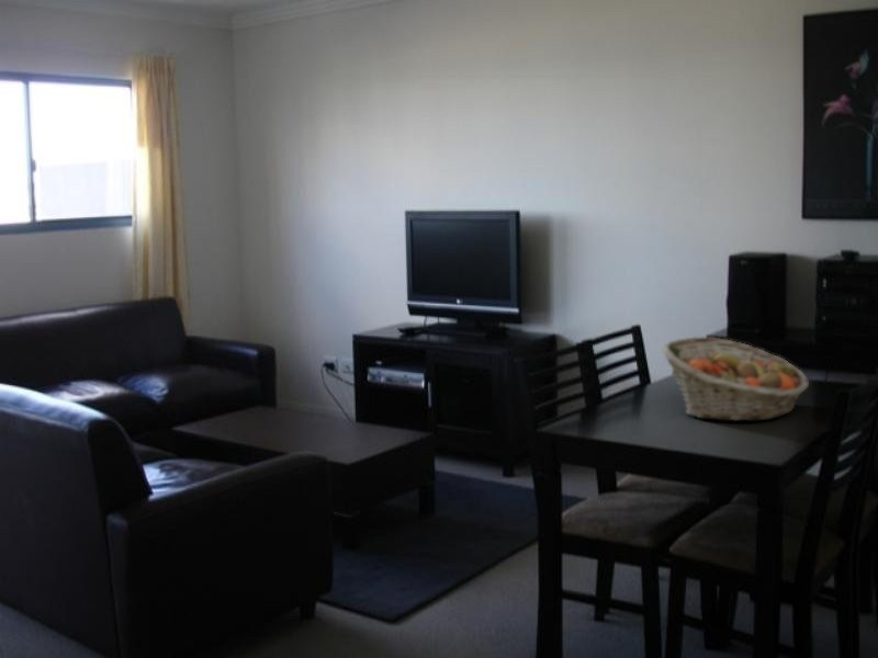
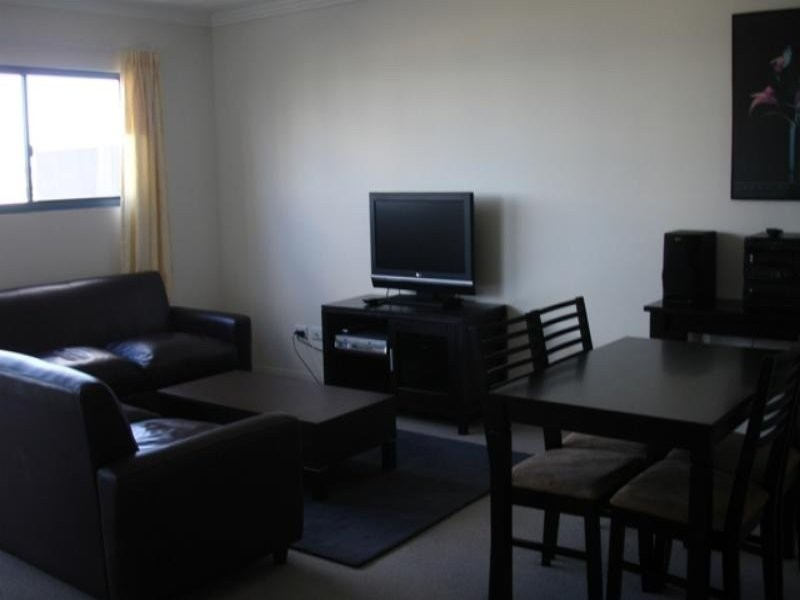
- fruit basket (733, 376)
